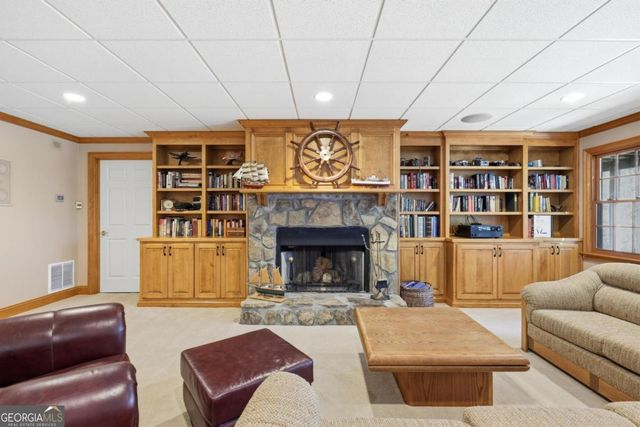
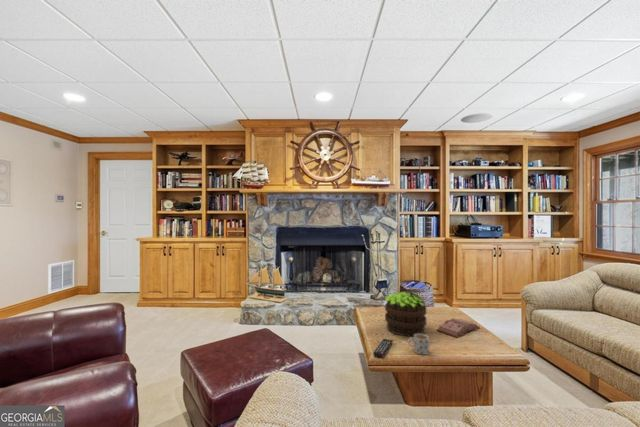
+ remote control (383, 347)
+ mug (418, 343)
+ potted plant (405, 310)
+ hardback book (458, 325)
